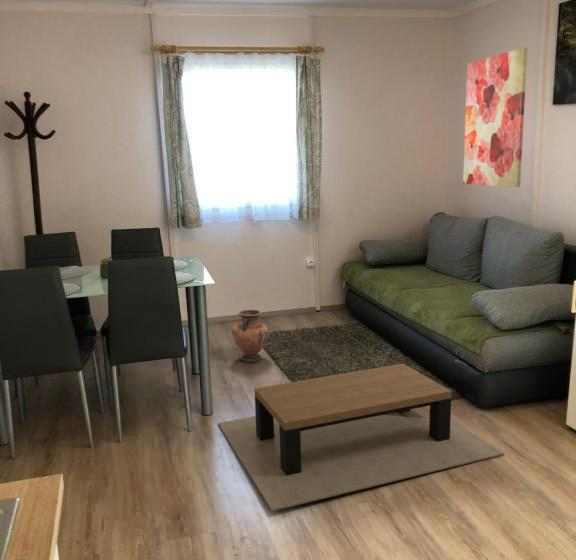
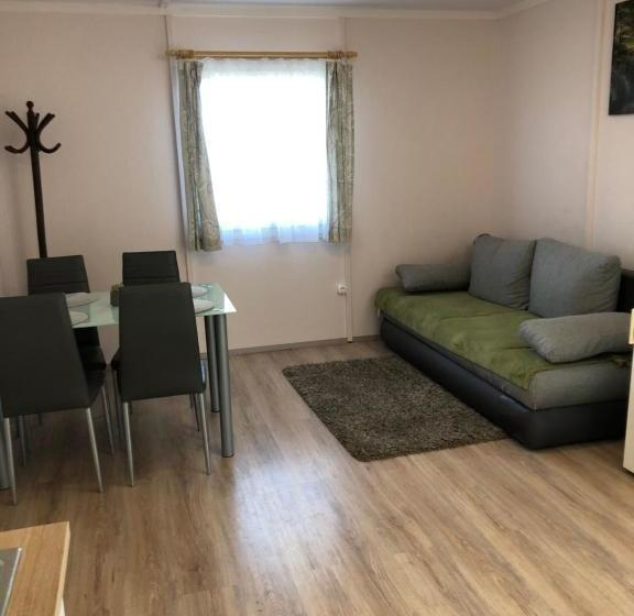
- vase (250, 335)
- wall art (492, 122)
- coffee table (351, 414)
